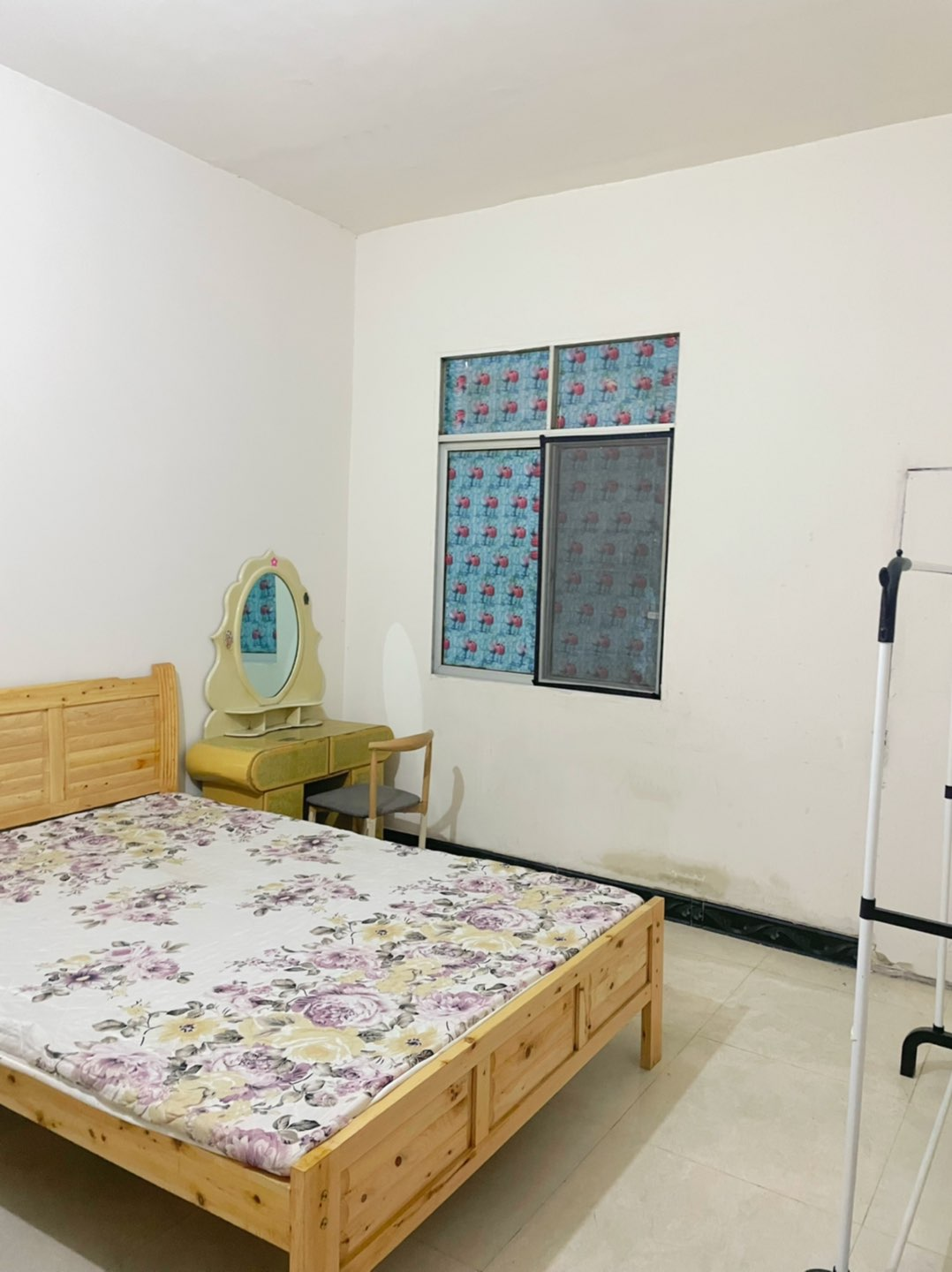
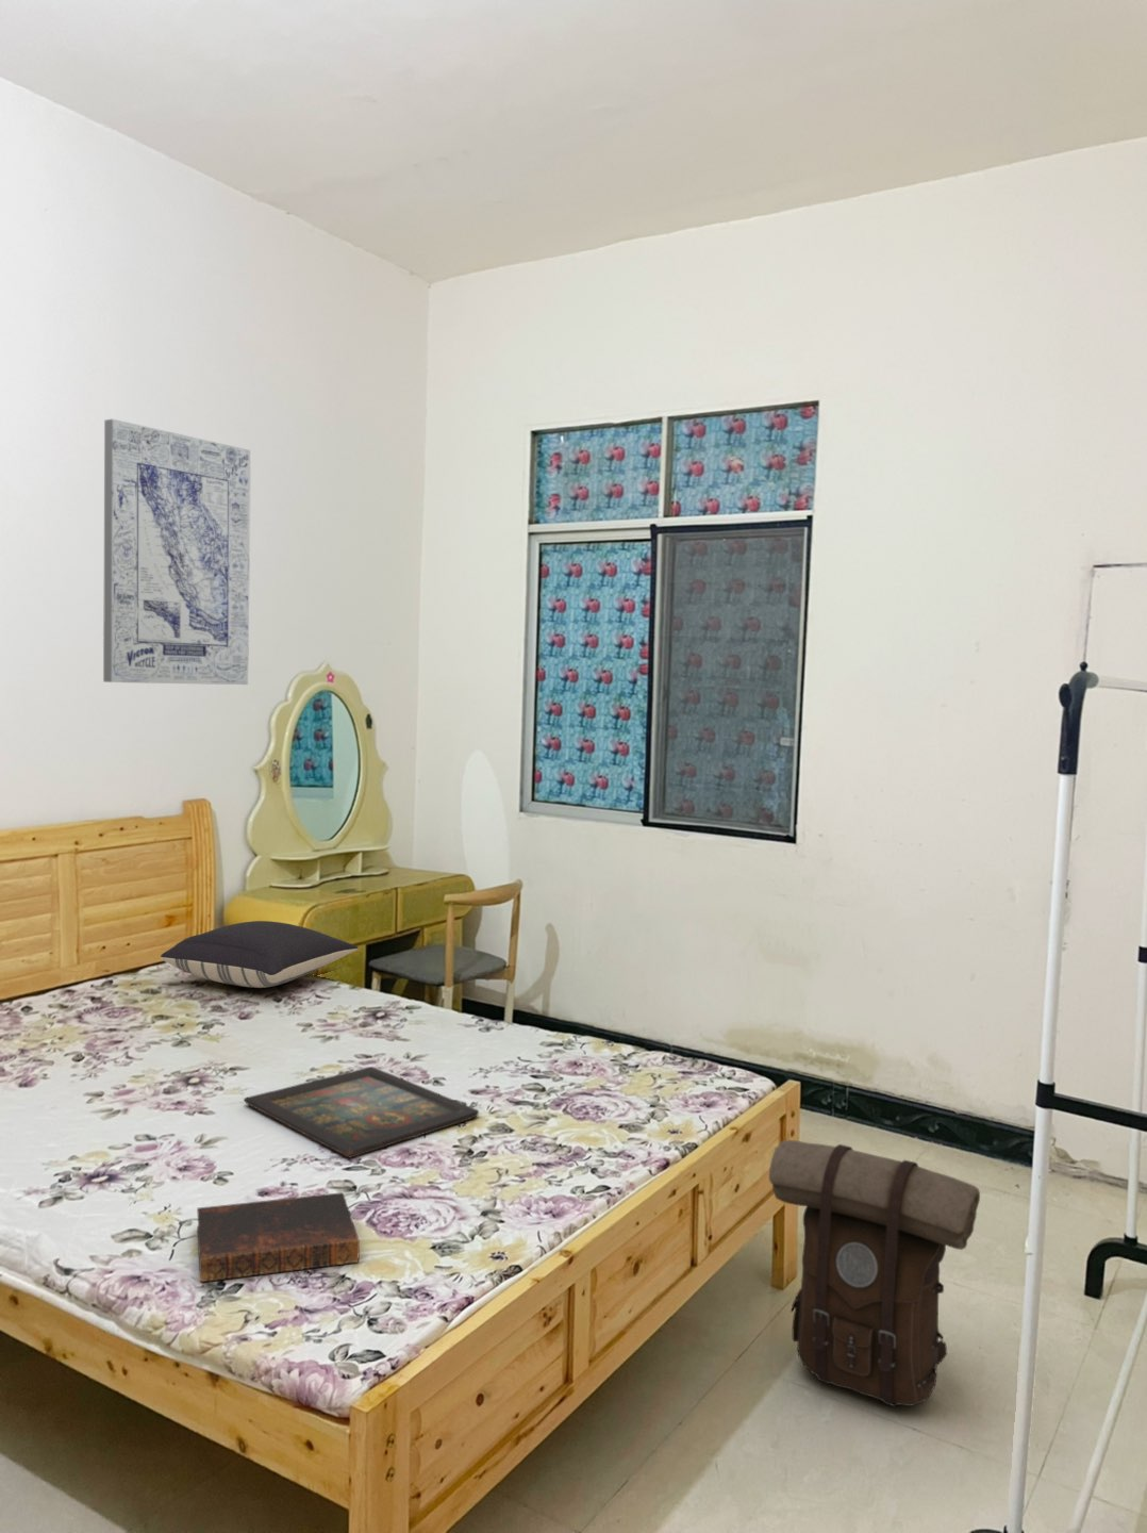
+ book (276, 1234)
+ icon panel (360, 1108)
+ backpack (878, 1259)
+ pillow (260, 952)
+ wall art (180, 560)
